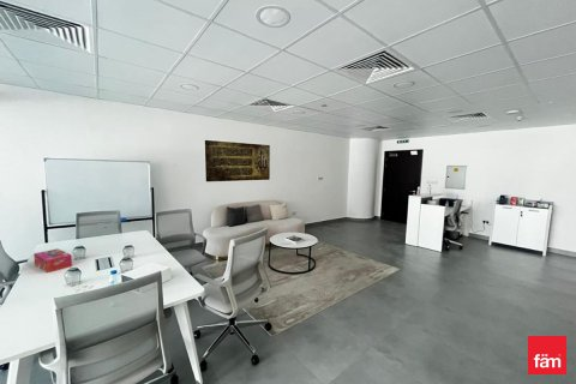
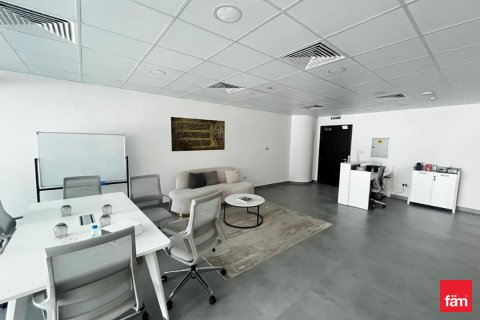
- tissue box (53, 259)
